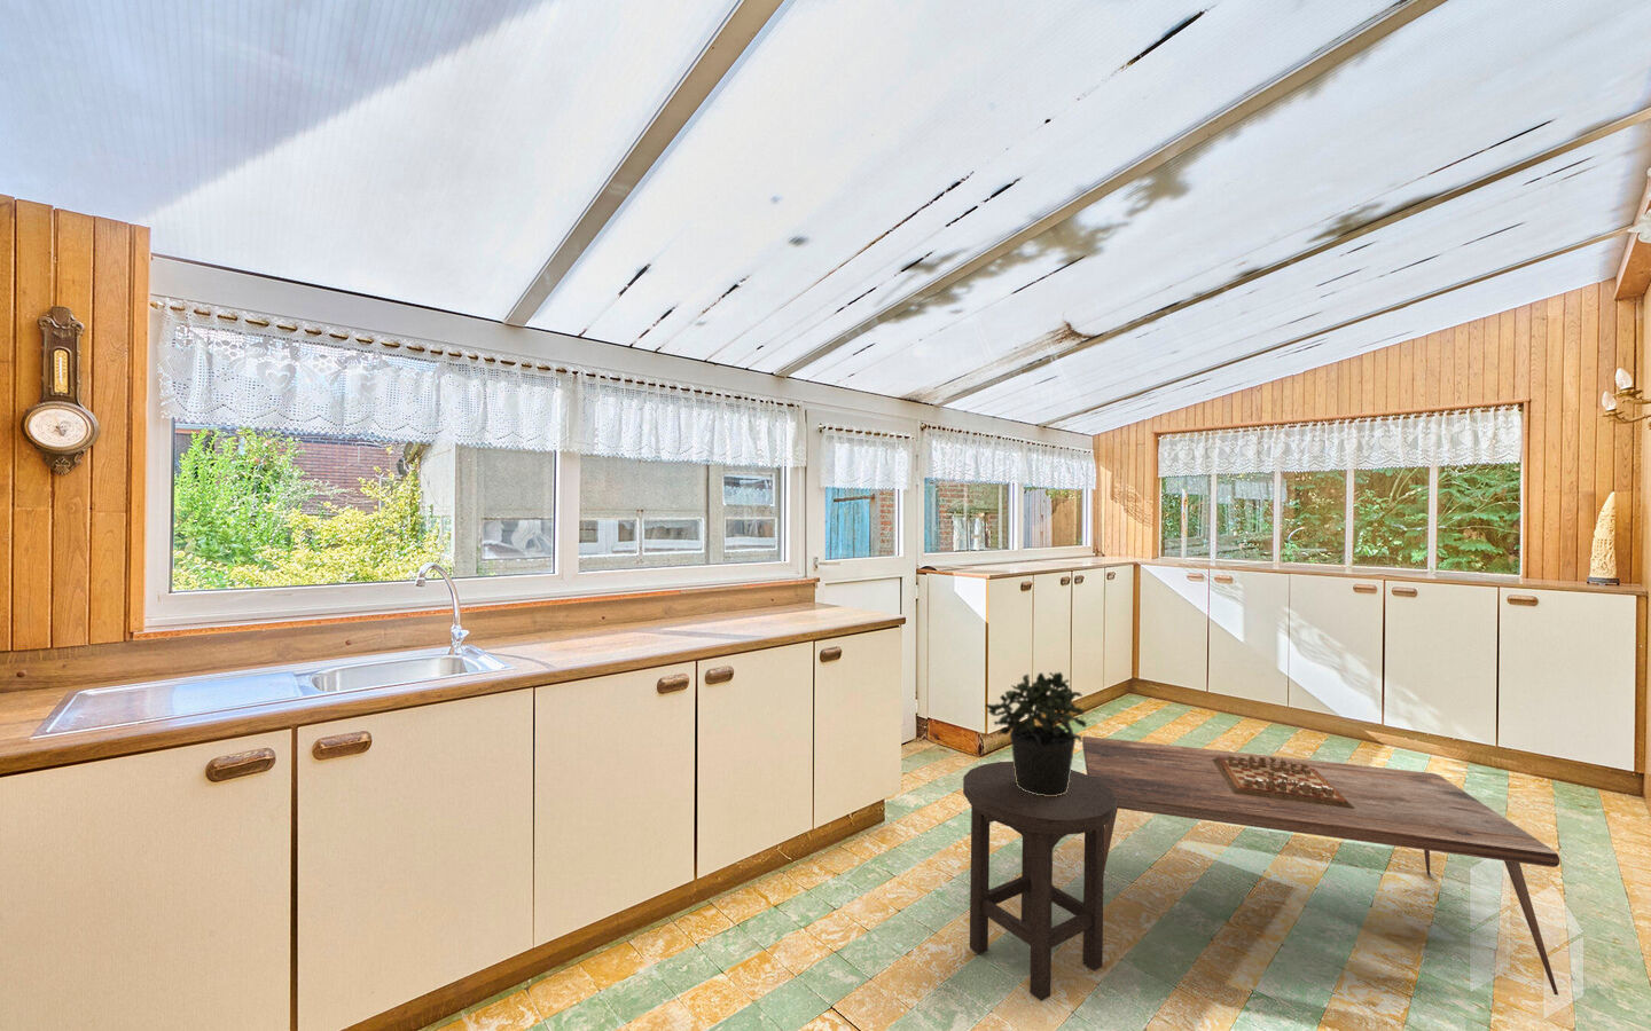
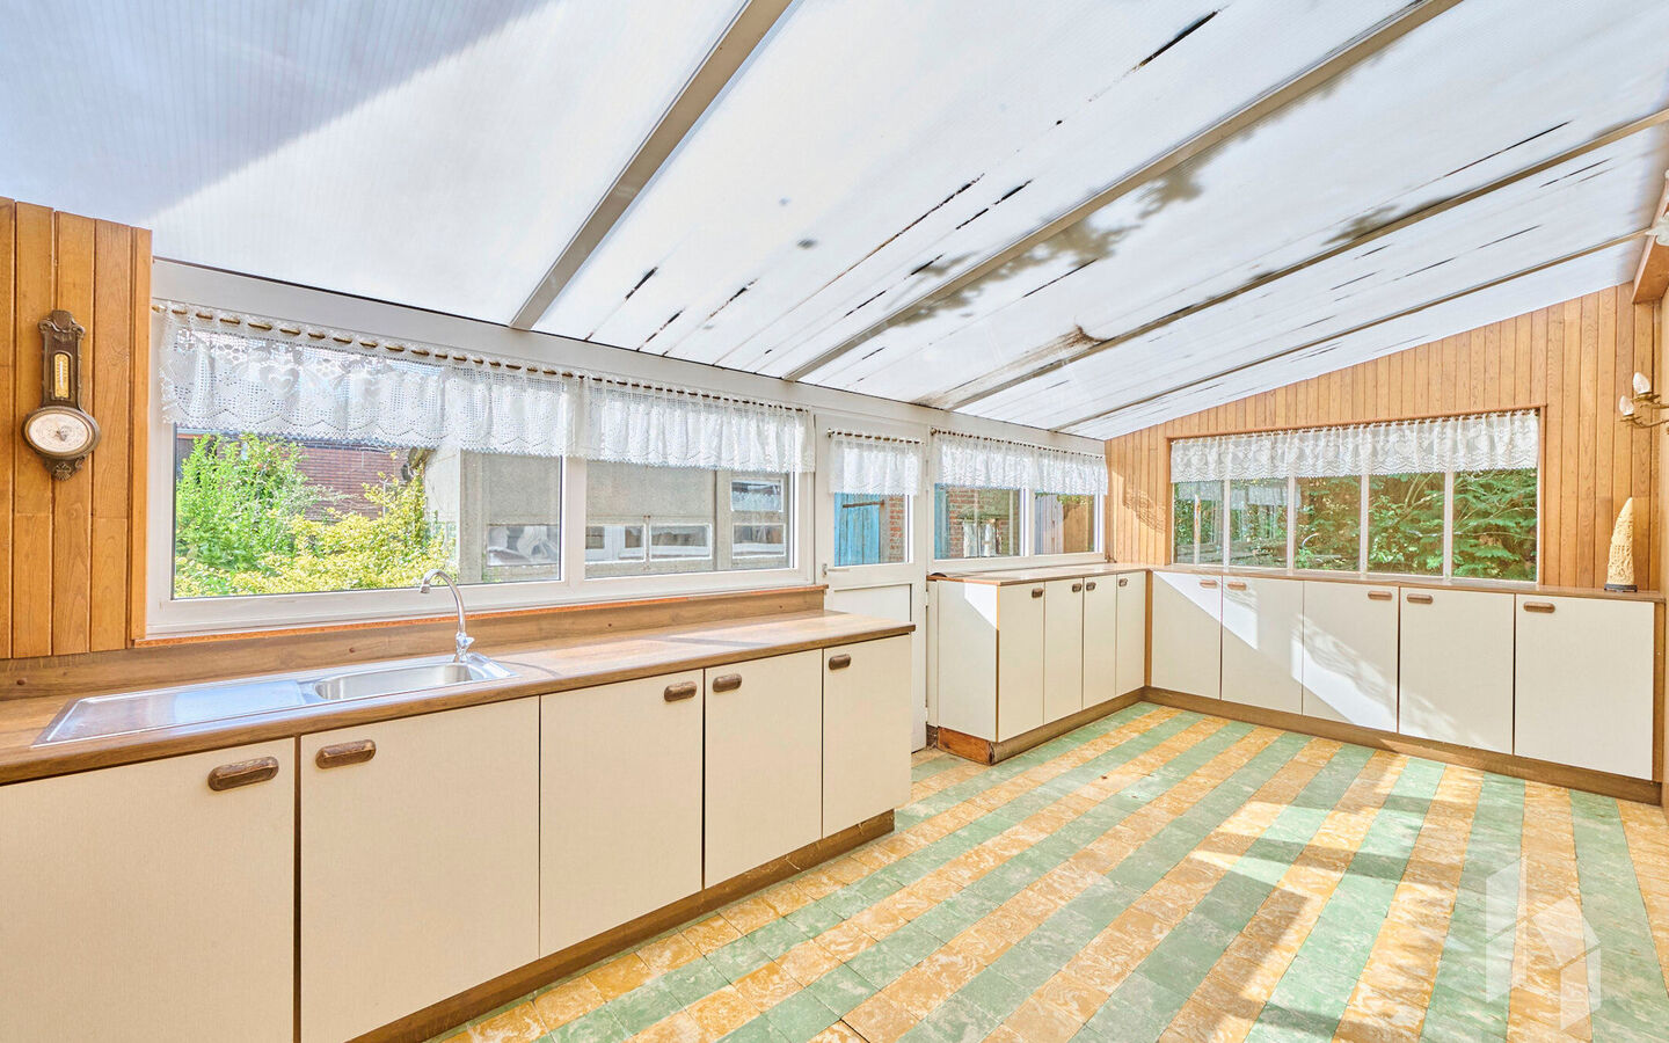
- coffee table (1272, 828)
- stool (1035, 872)
- potted plant (1046, 727)
